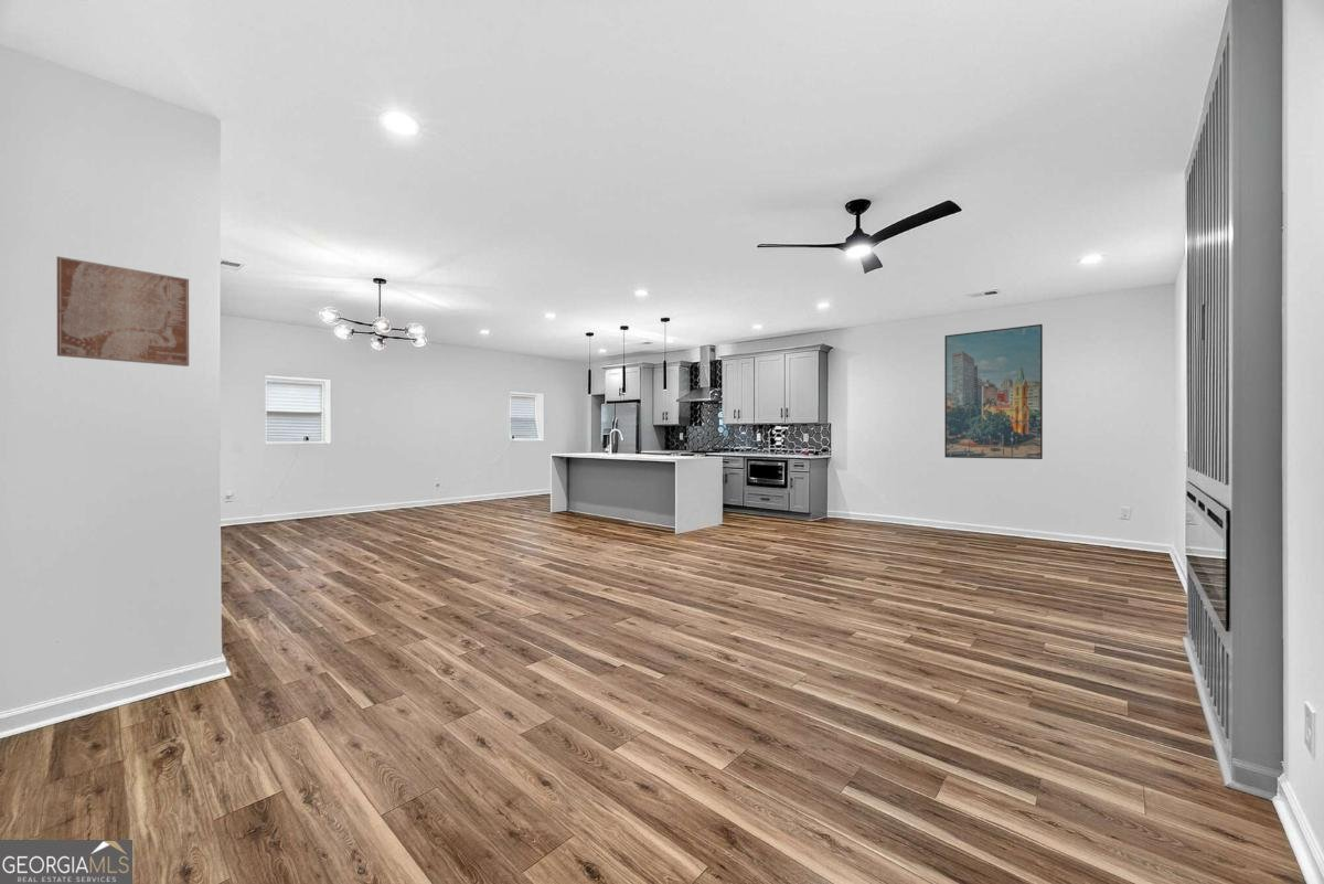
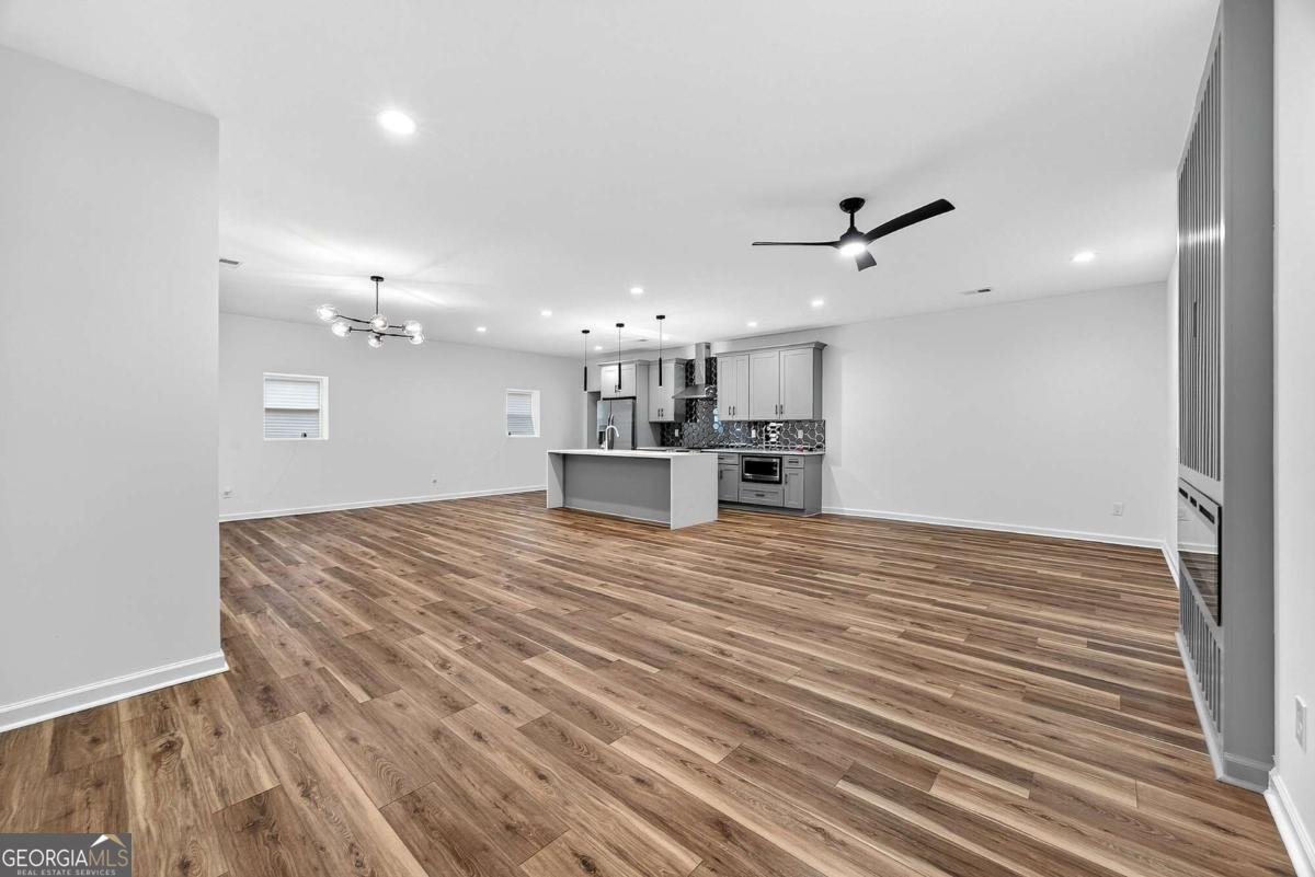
- wall art (127, 315)
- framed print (991, 394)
